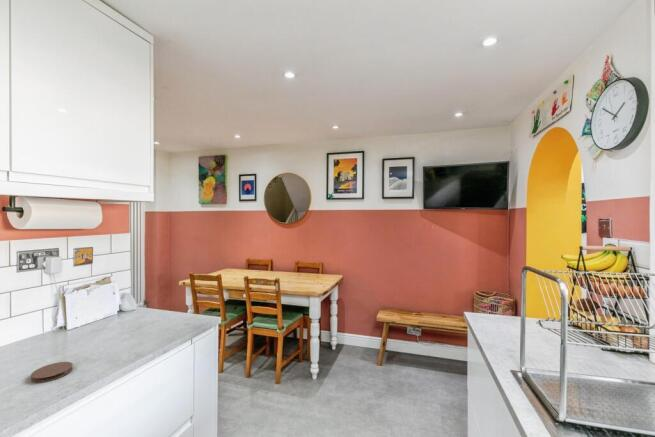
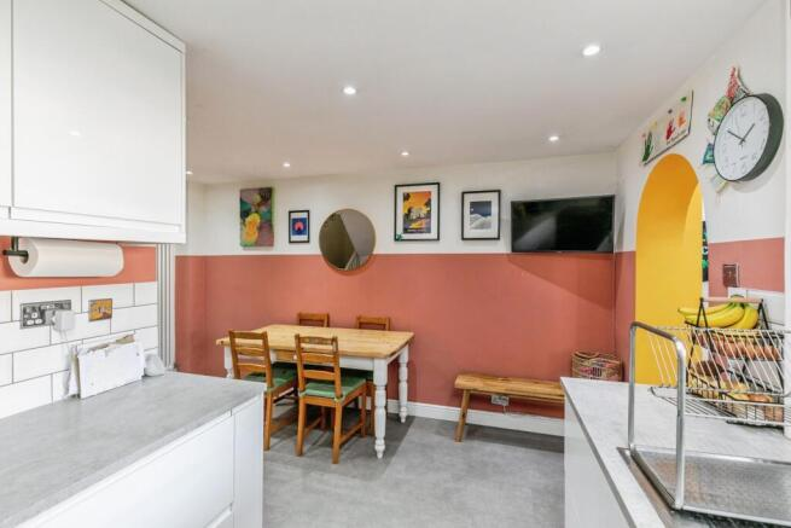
- coaster (52, 371)
